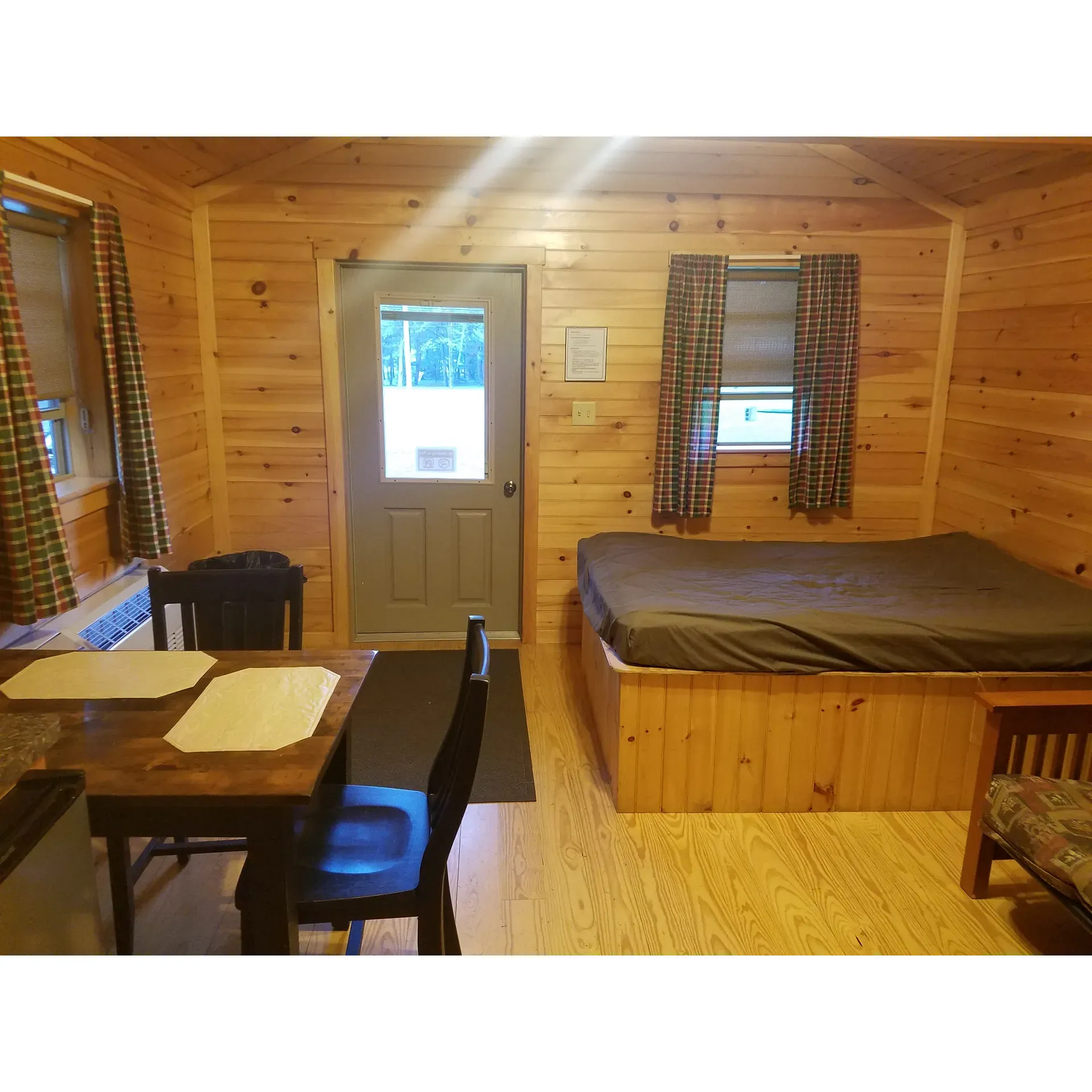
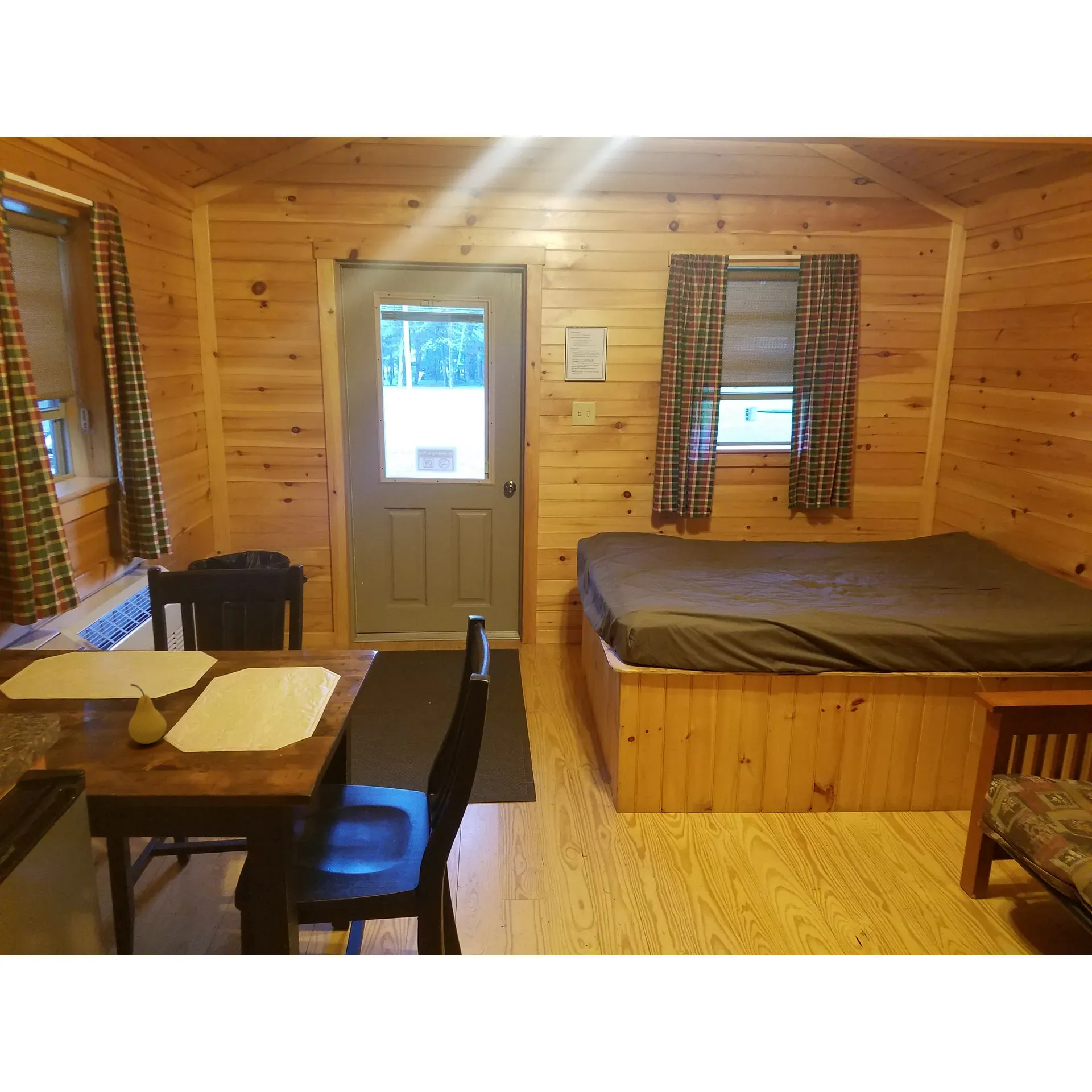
+ fruit (146, 713)
